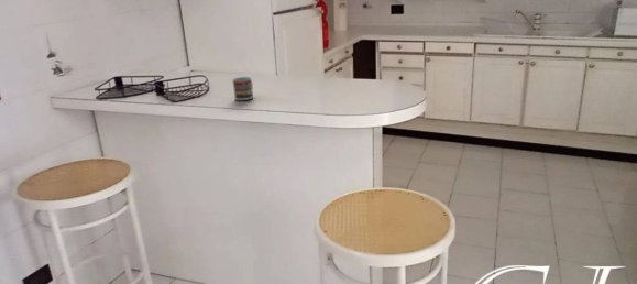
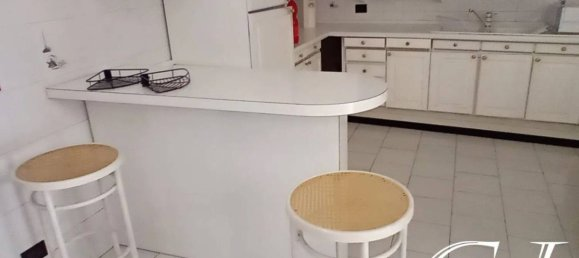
- cup (244, 87)
